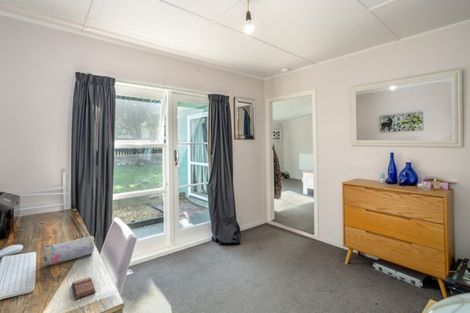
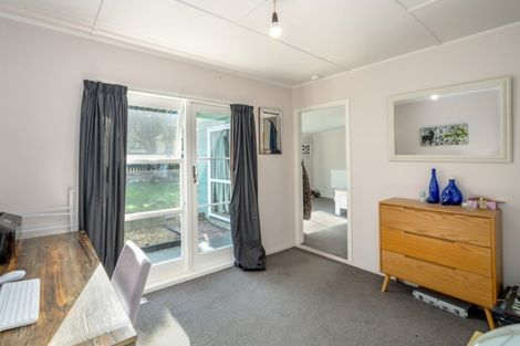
- pencil case (70, 249)
- book (83, 285)
